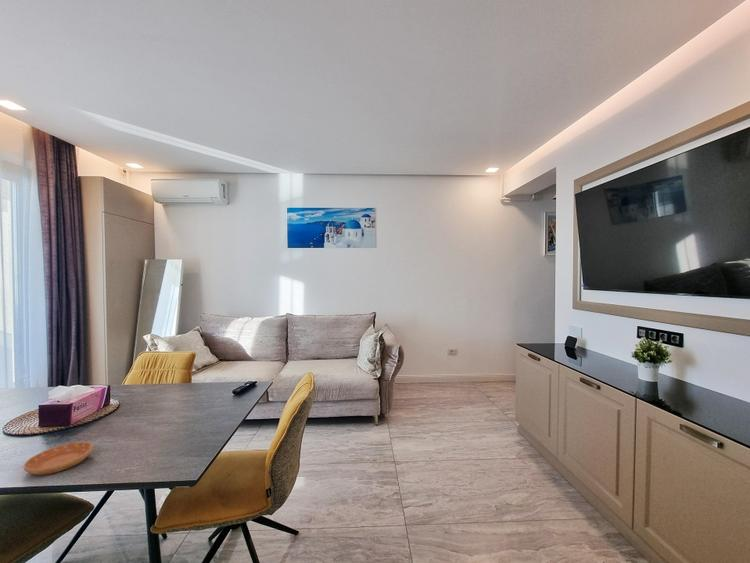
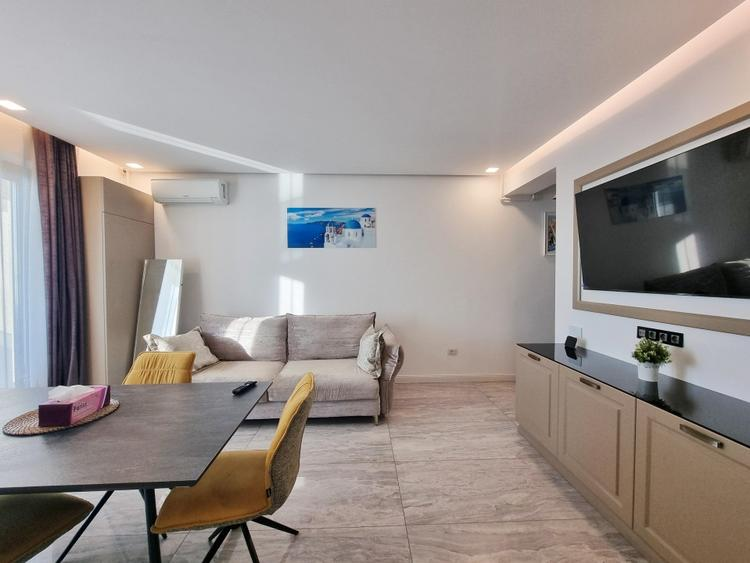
- saucer (60, 458)
